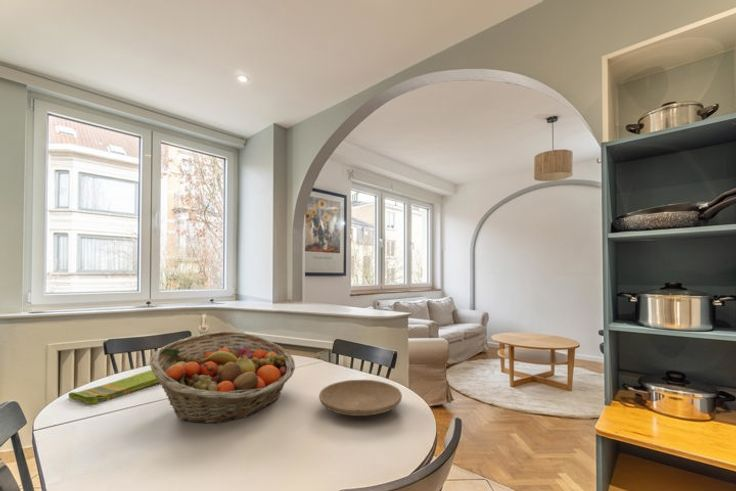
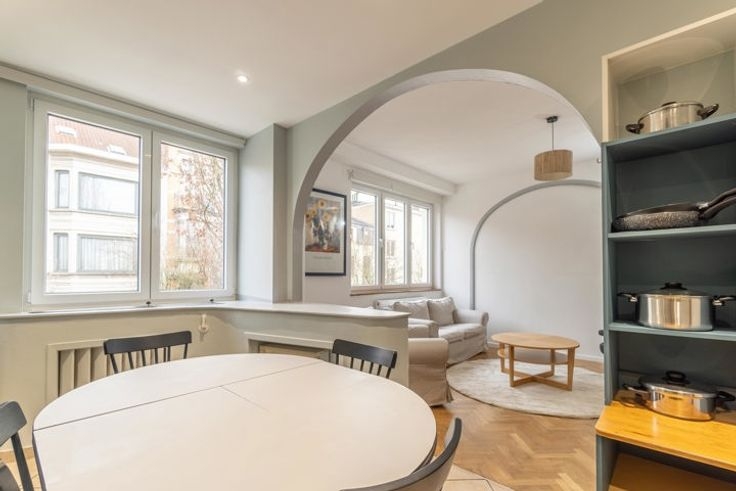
- fruit basket (228, 371)
- plate (360, 400)
- dish towel (130, 381)
